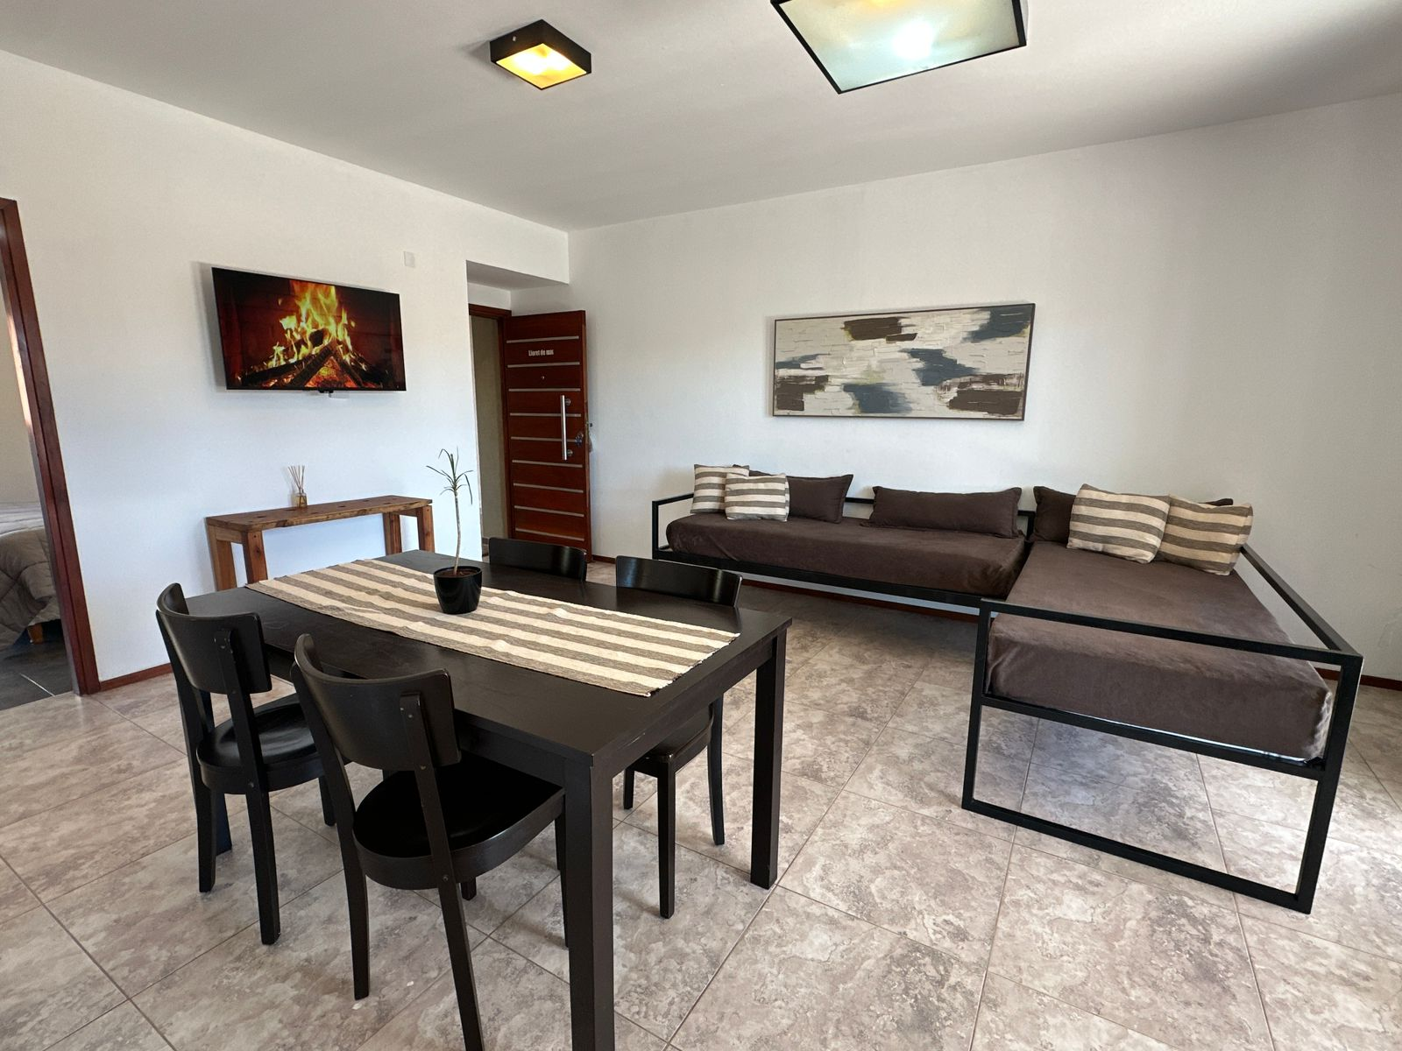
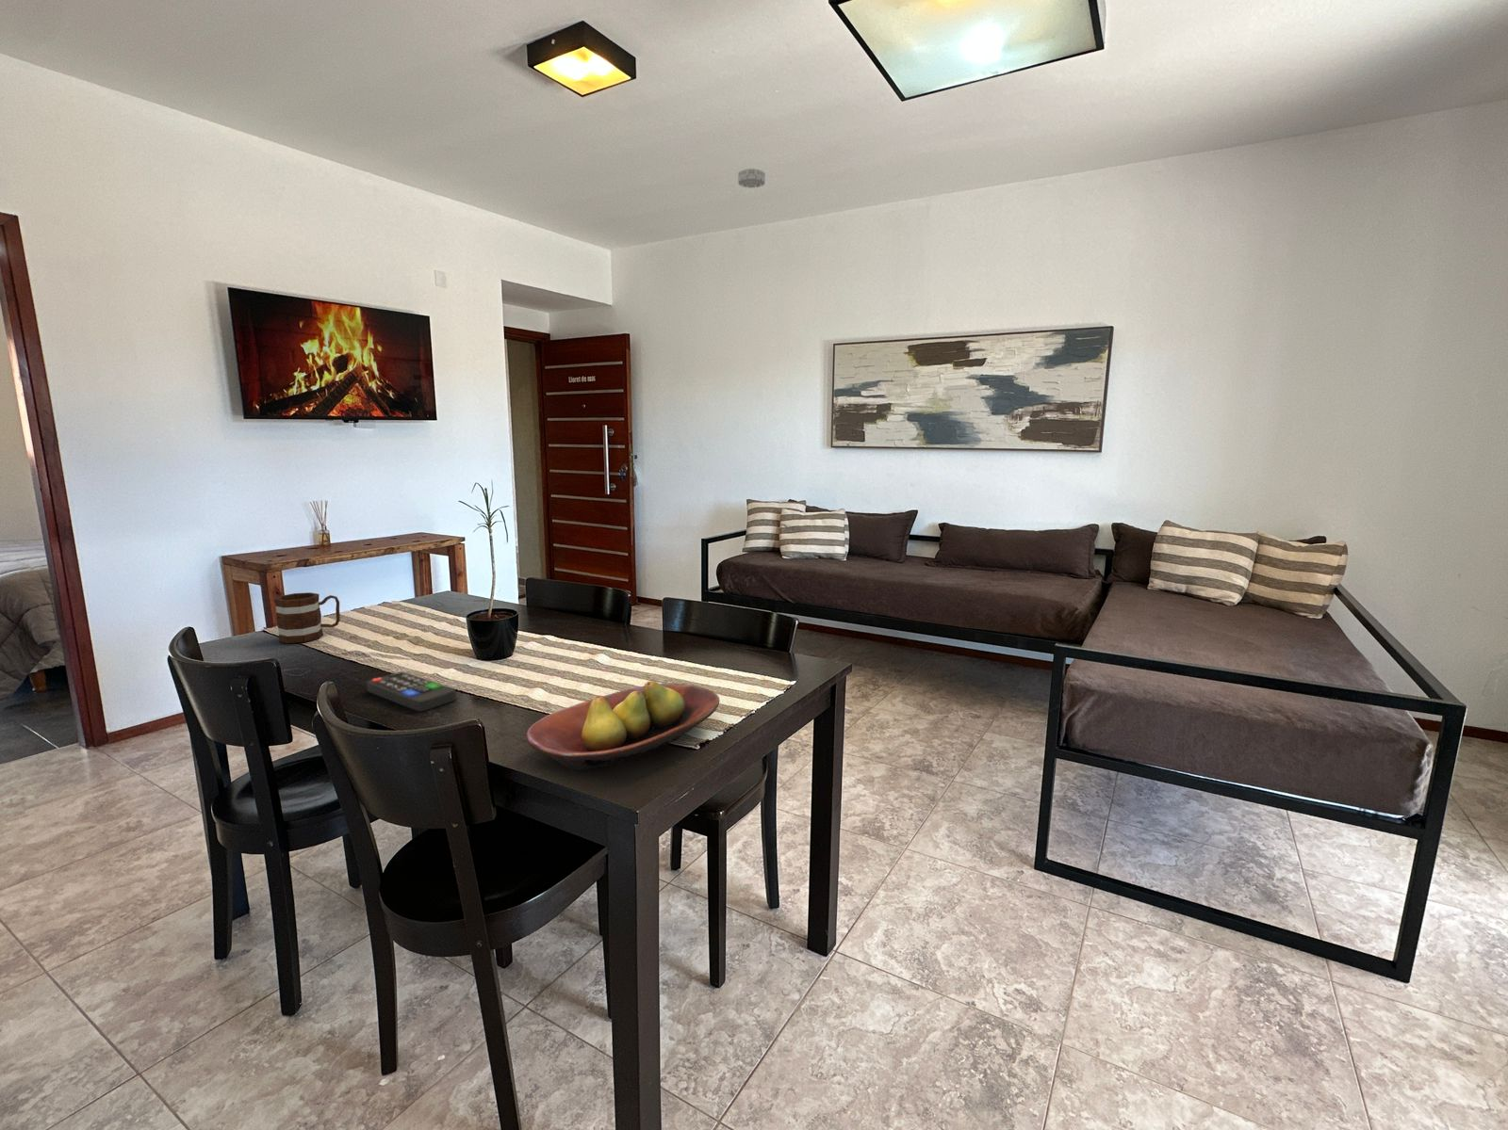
+ smoke detector (752, 177)
+ fruit bowl (628, 717)
+ mug (309, 616)
+ remote control (410, 690)
